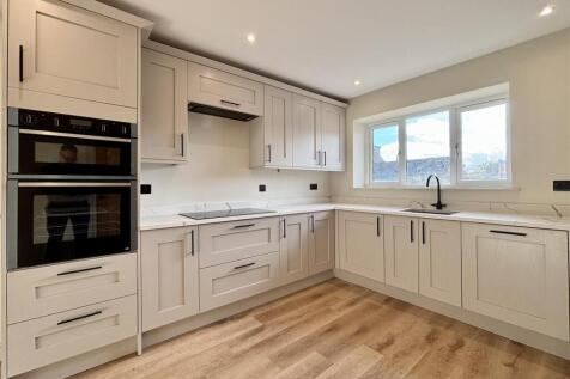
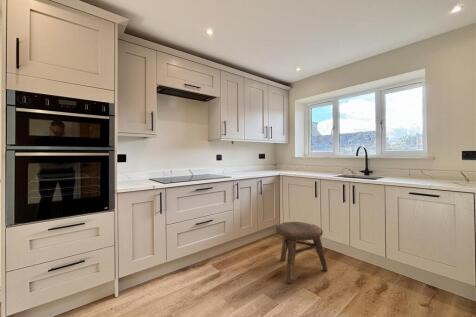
+ stool (295, 247)
